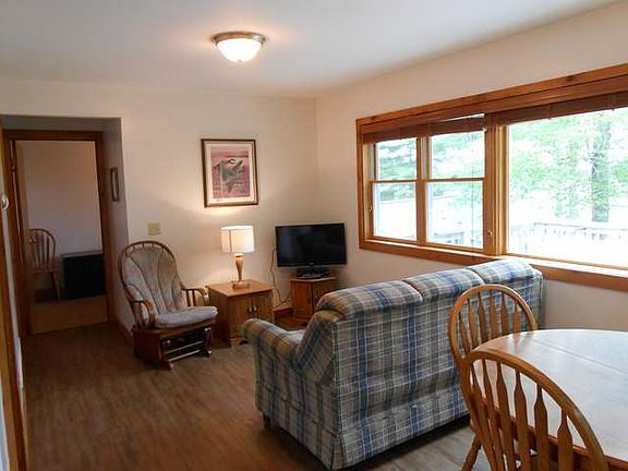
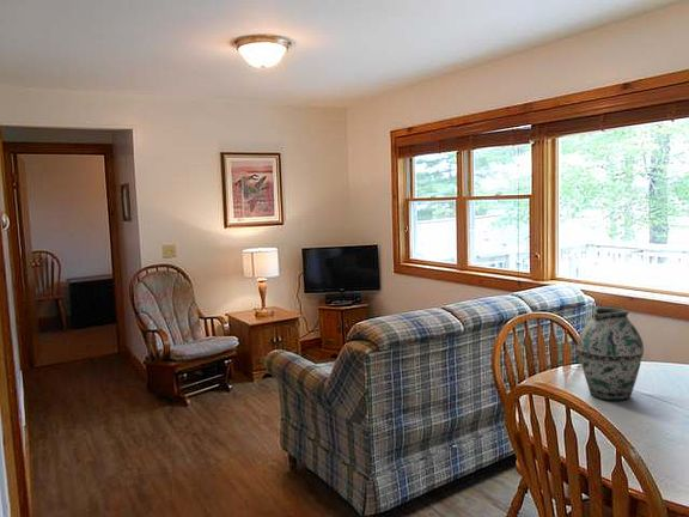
+ vase (609, 352)
